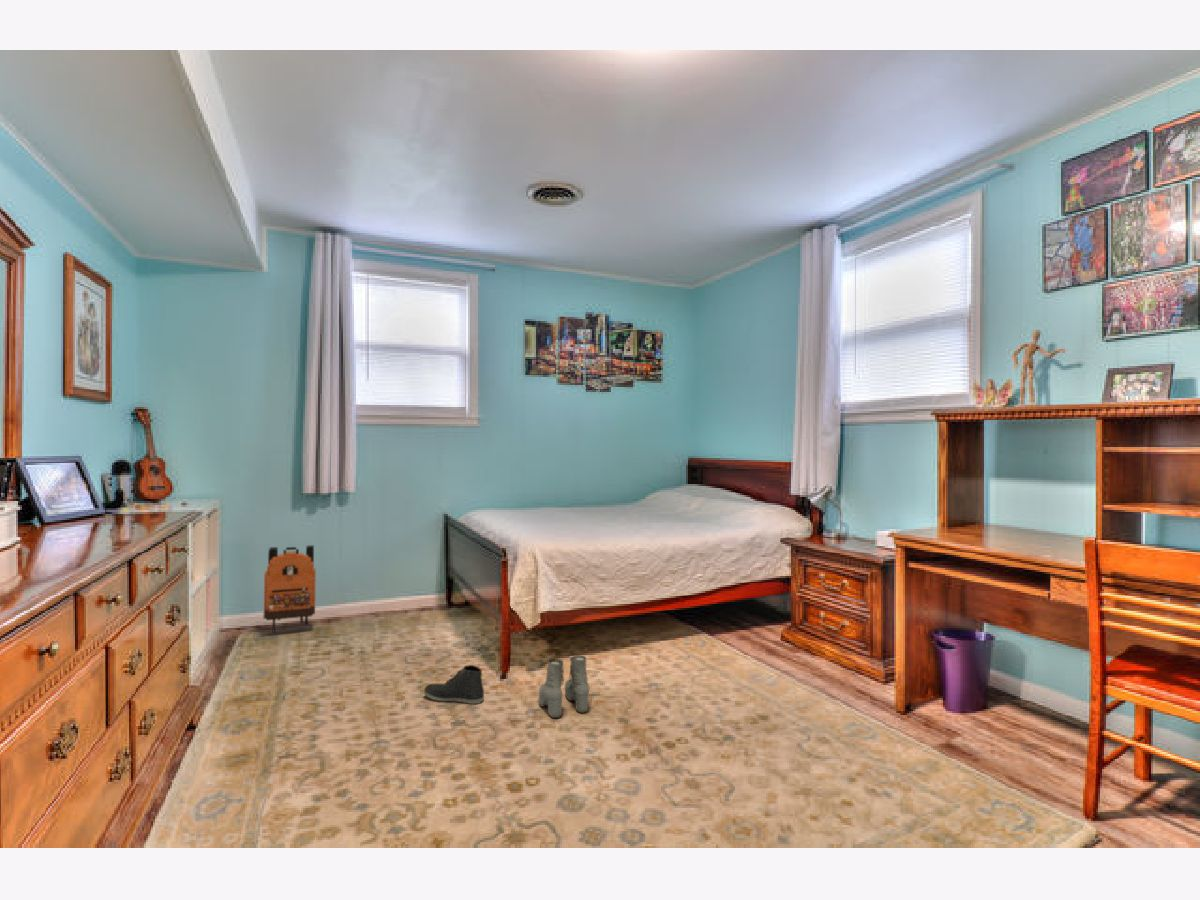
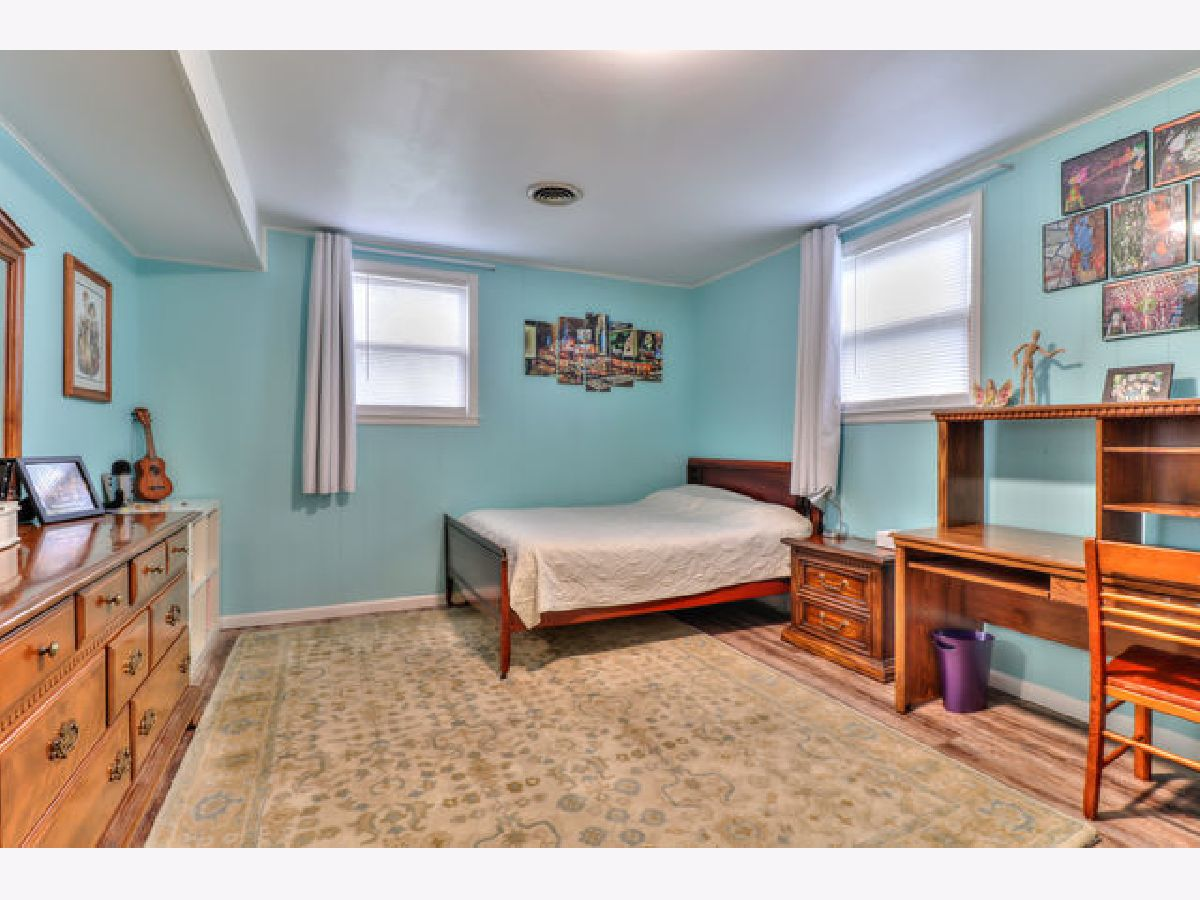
- backpack (291, 587)
- boots (563, 679)
- sneaker (454, 681)
